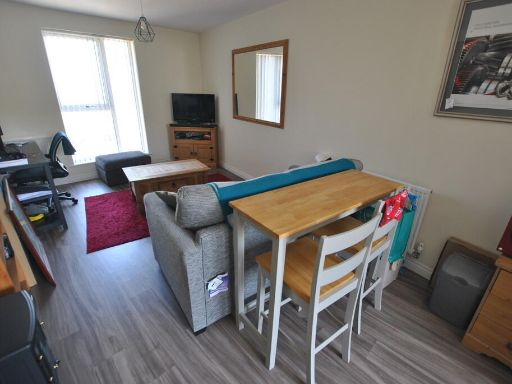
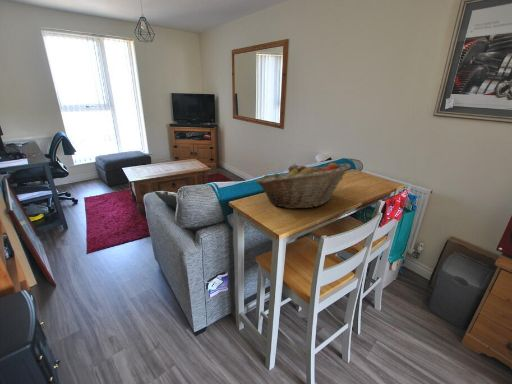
+ fruit basket (303, 180)
